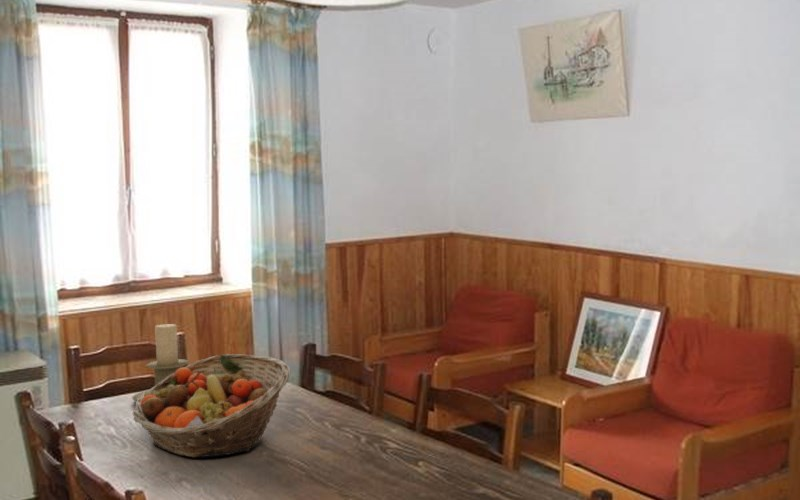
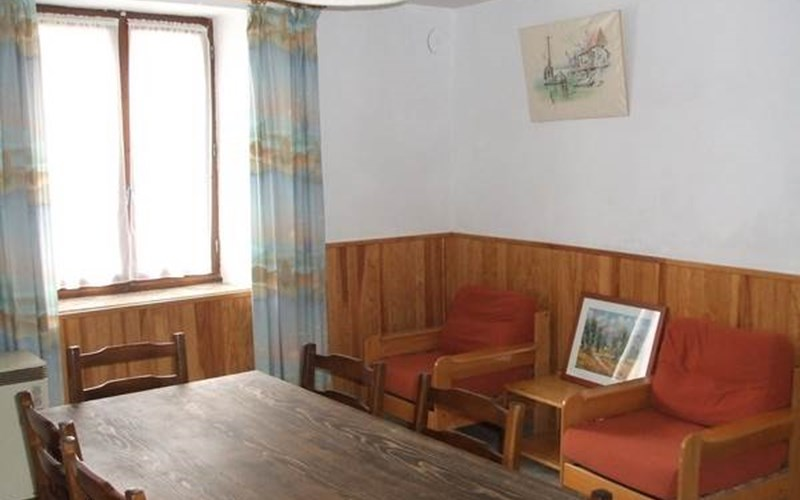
- candle holder (167, 361)
- fruit basket (212, 402)
